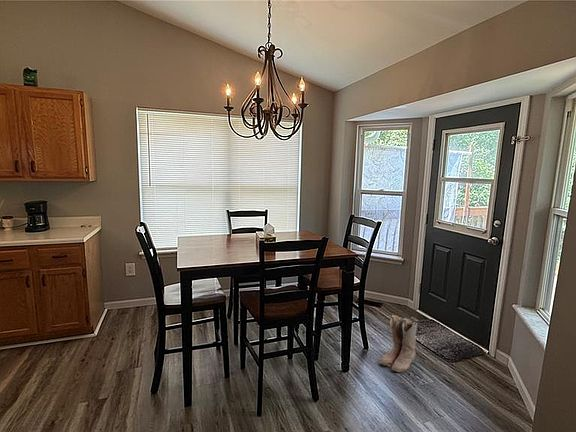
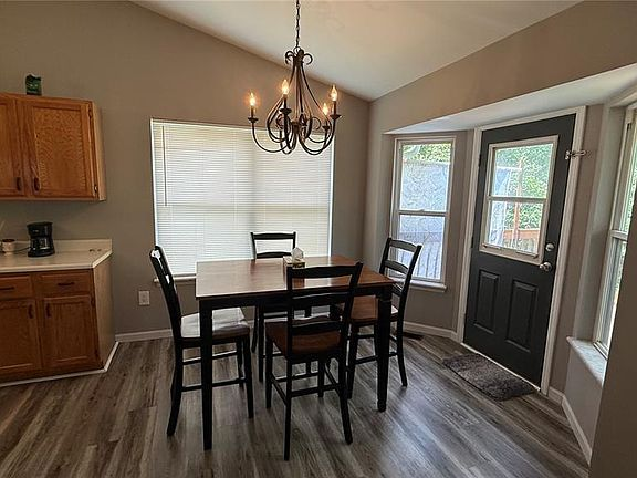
- boots (399, 341)
